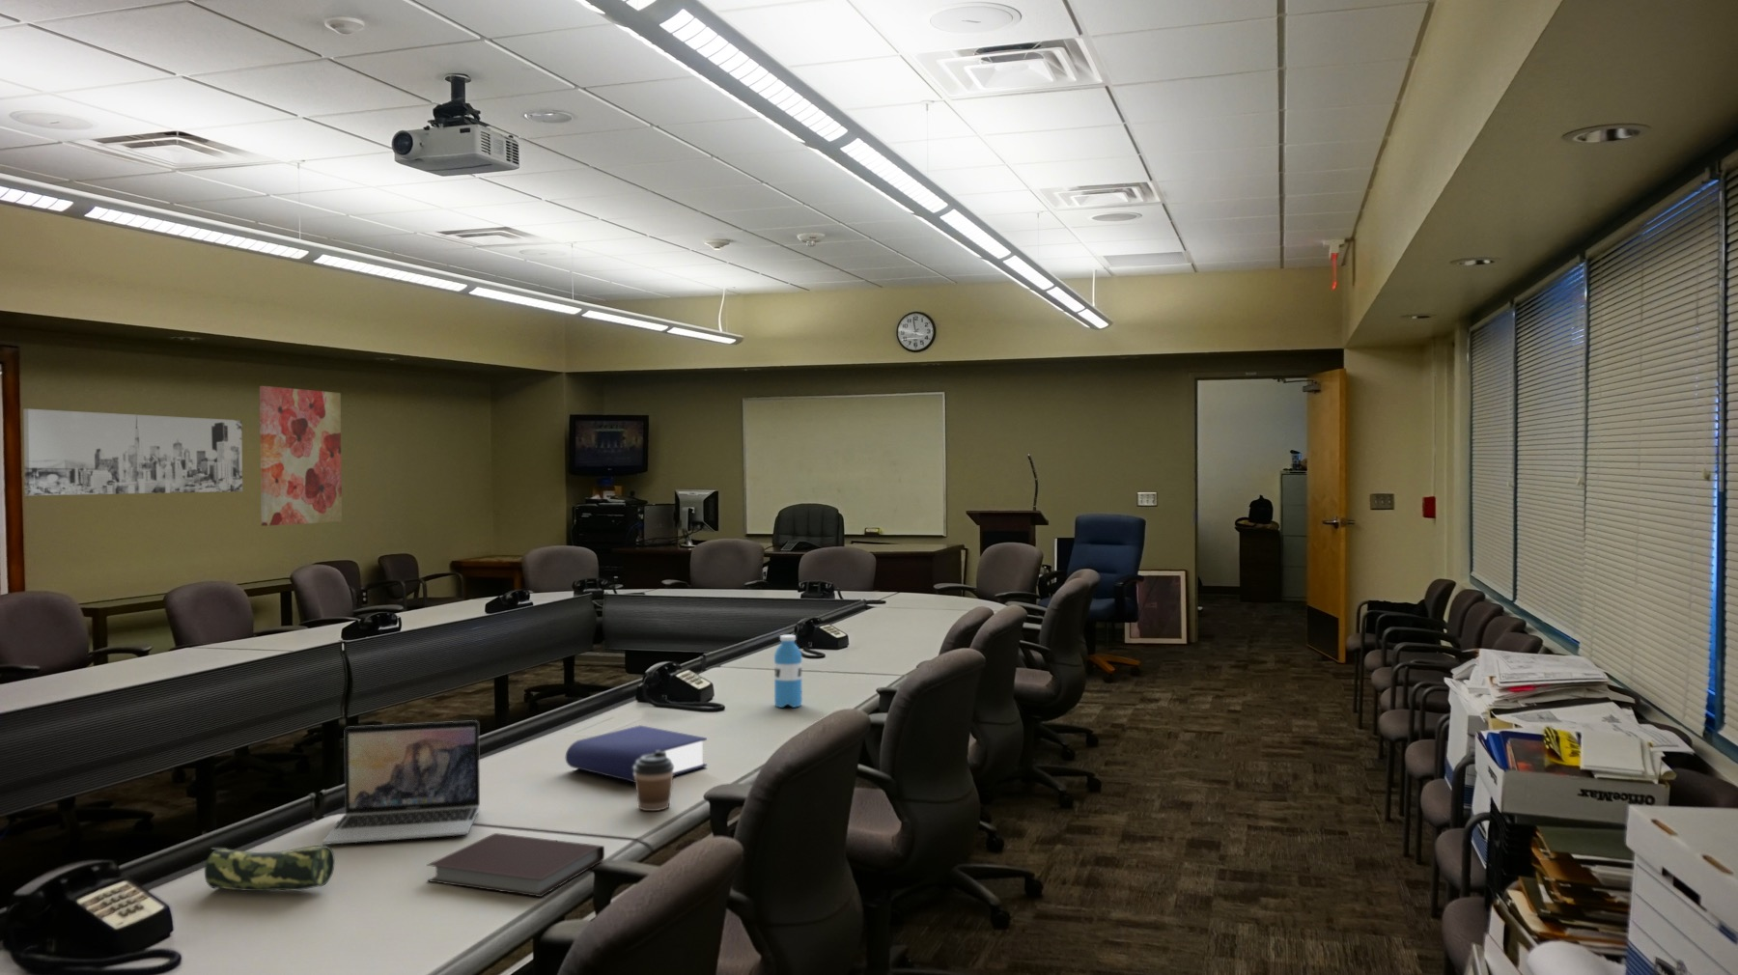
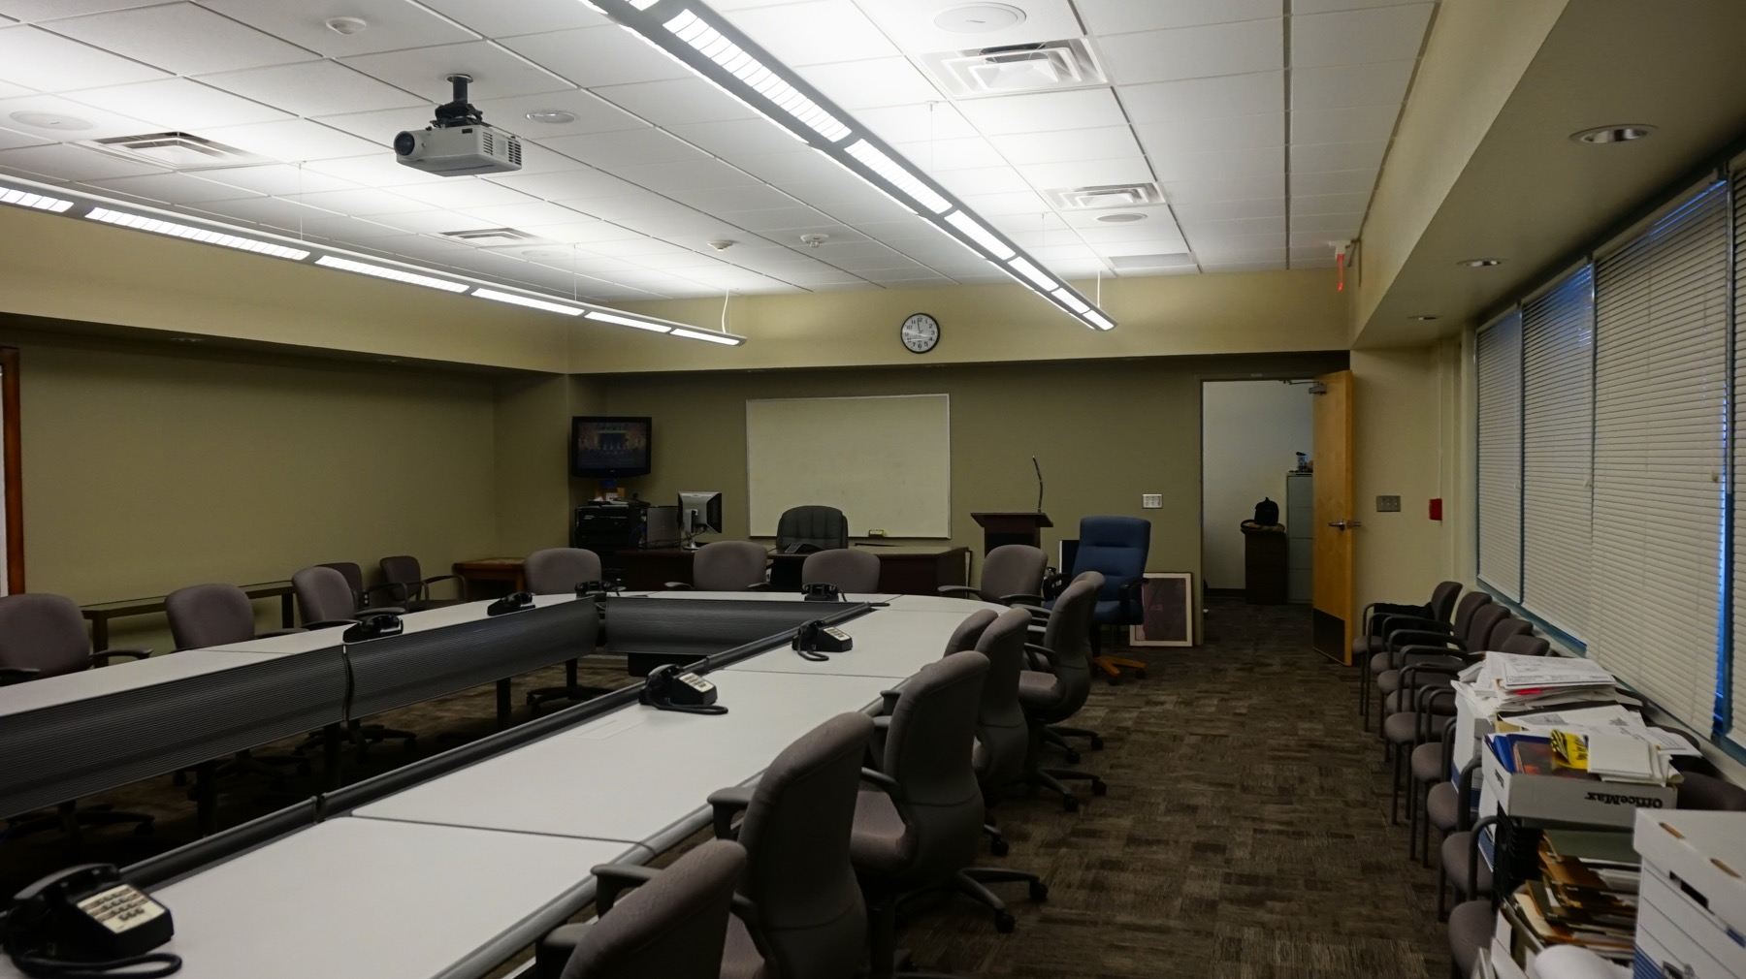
- water bottle (788, 669)
- pencil case (266, 866)
- book (636, 754)
- wall art (143, 453)
- wall art (302, 457)
- coffee cup (654, 780)
- laptop (403, 780)
- notebook (518, 862)
